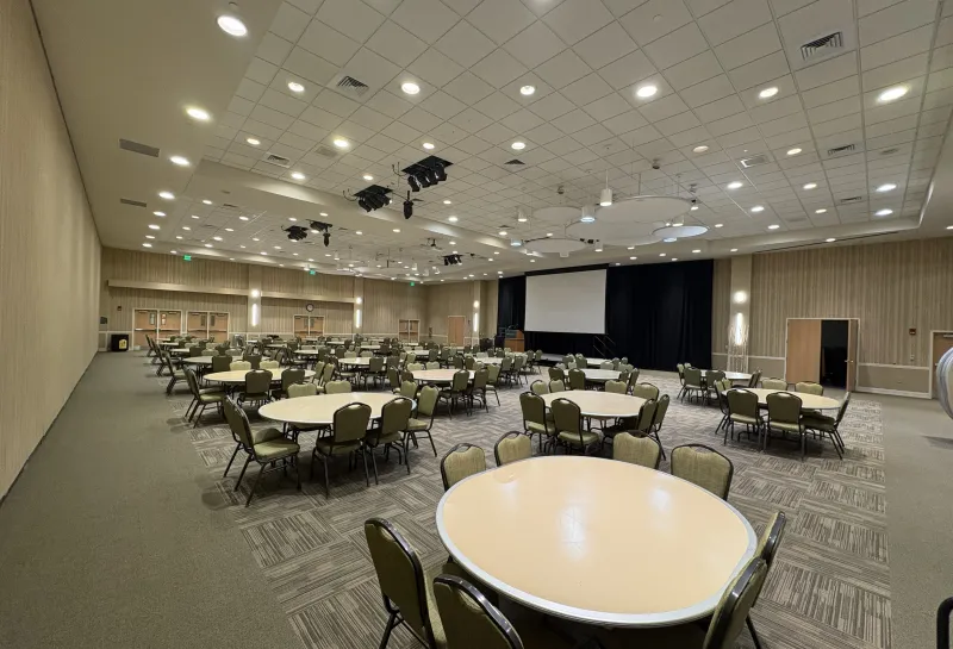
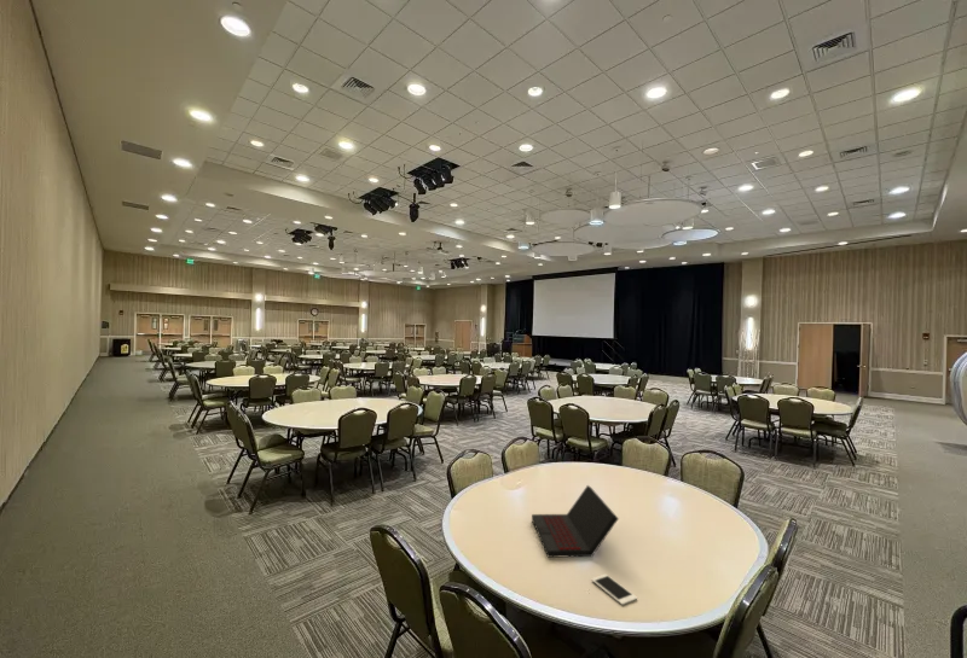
+ laptop (571, 517)
+ cell phone (613, 588)
